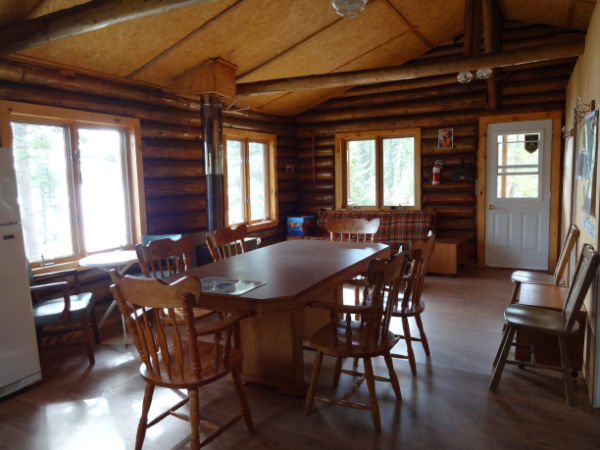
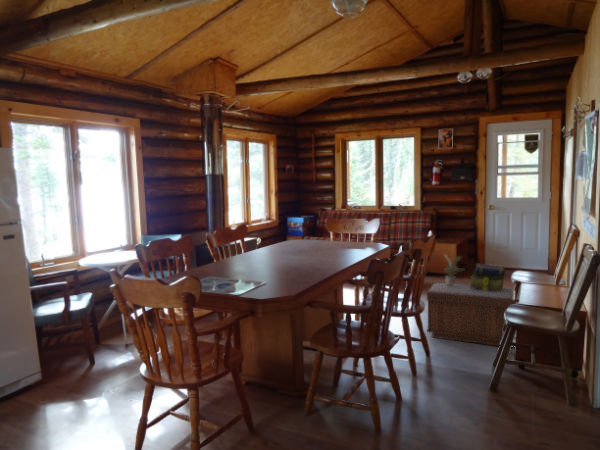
+ stack of books (488, 276)
+ bench (470, 312)
+ potted plant (454, 270)
